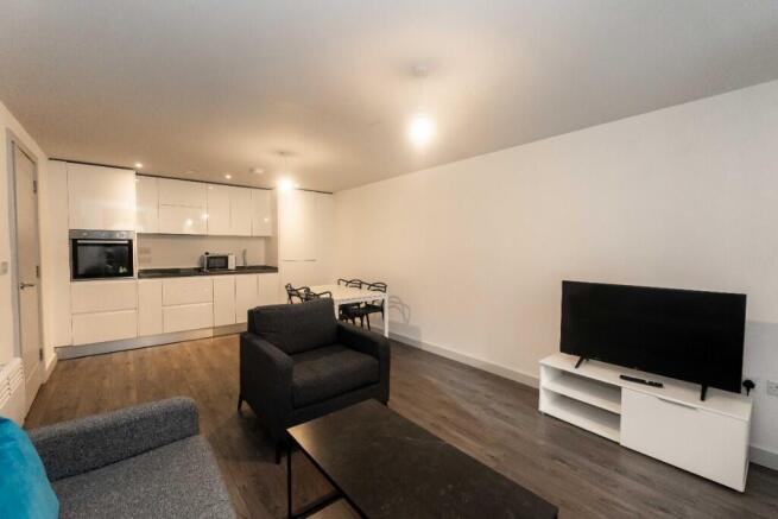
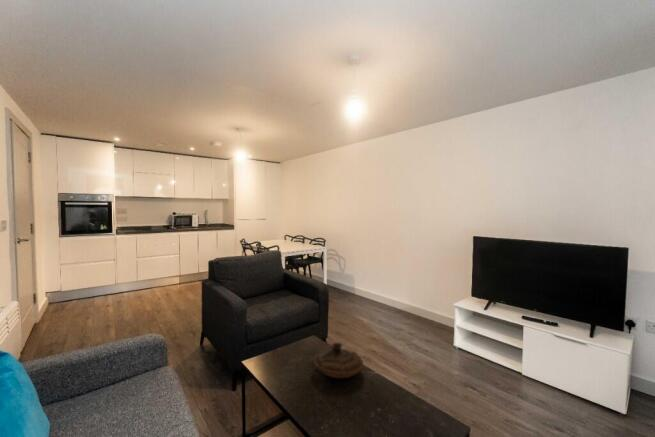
+ decorative bowl (338, 358)
